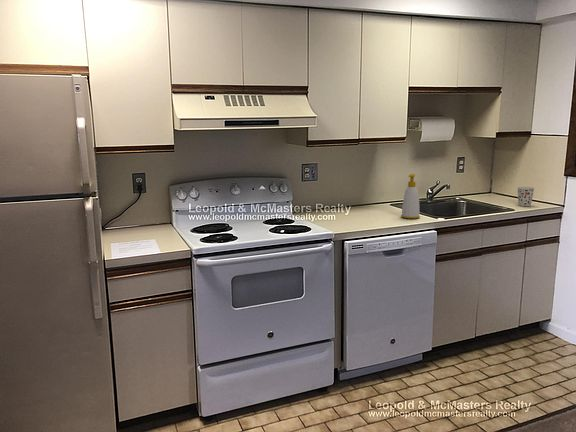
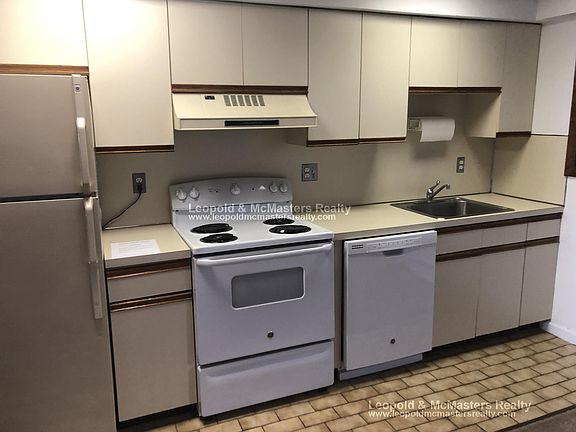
- cup (525, 196)
- soap bottle (411, 195)
